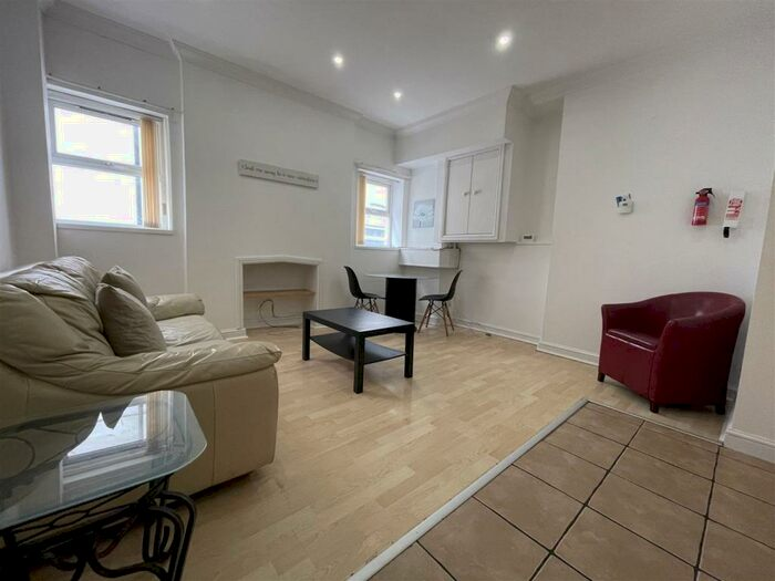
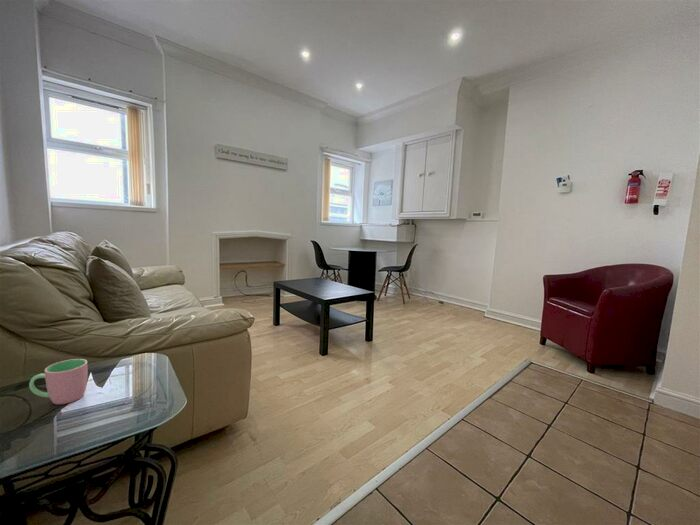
+ cup (60, 383)
